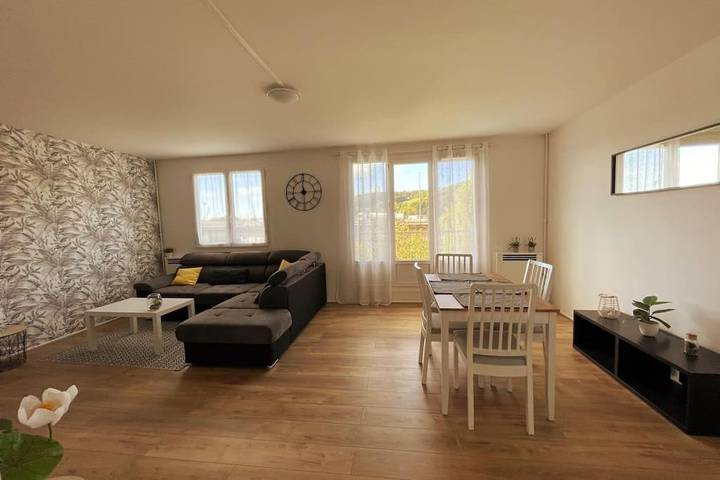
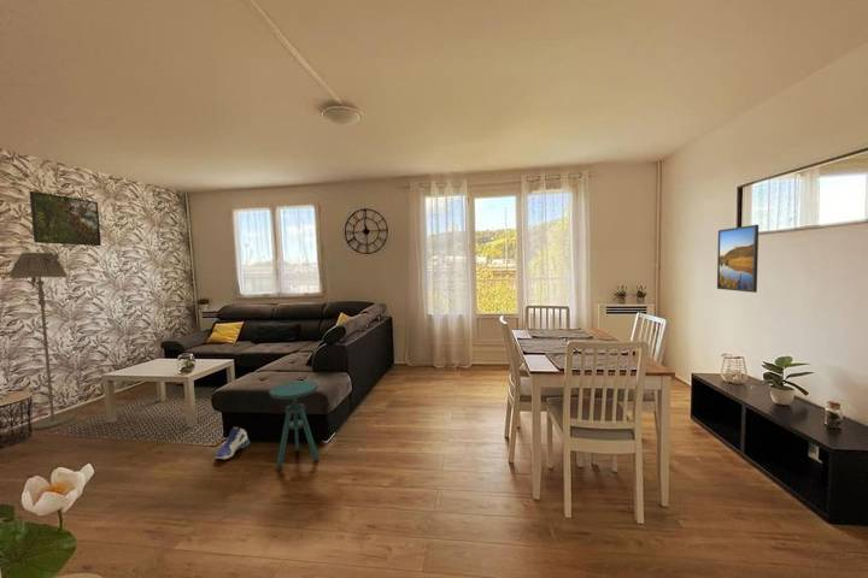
+ side table (295, 423)
+ sneaker (231, 440)
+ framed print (735, 259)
+ floor lamp (45, 338)
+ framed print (68, 220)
